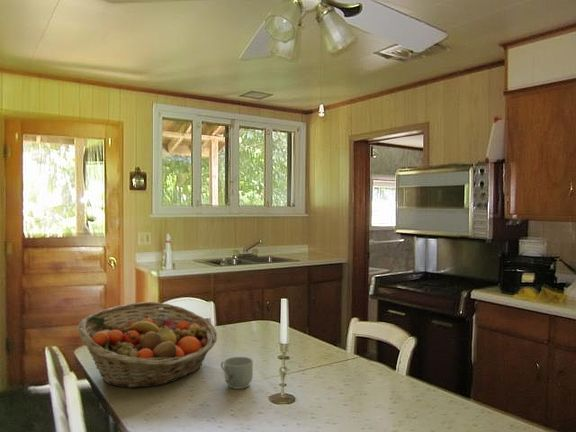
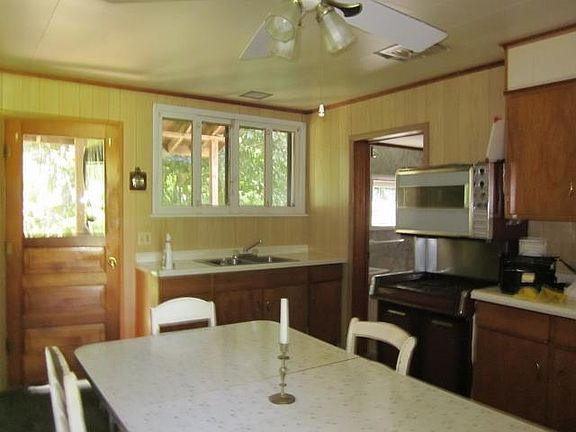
- mug (235, 372)
- fruit basket (151, 340)
